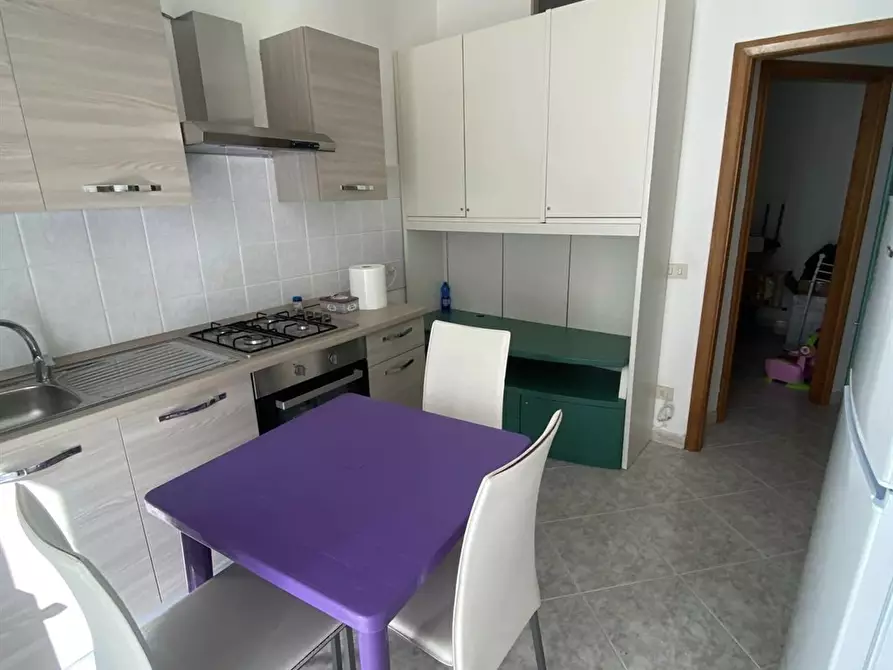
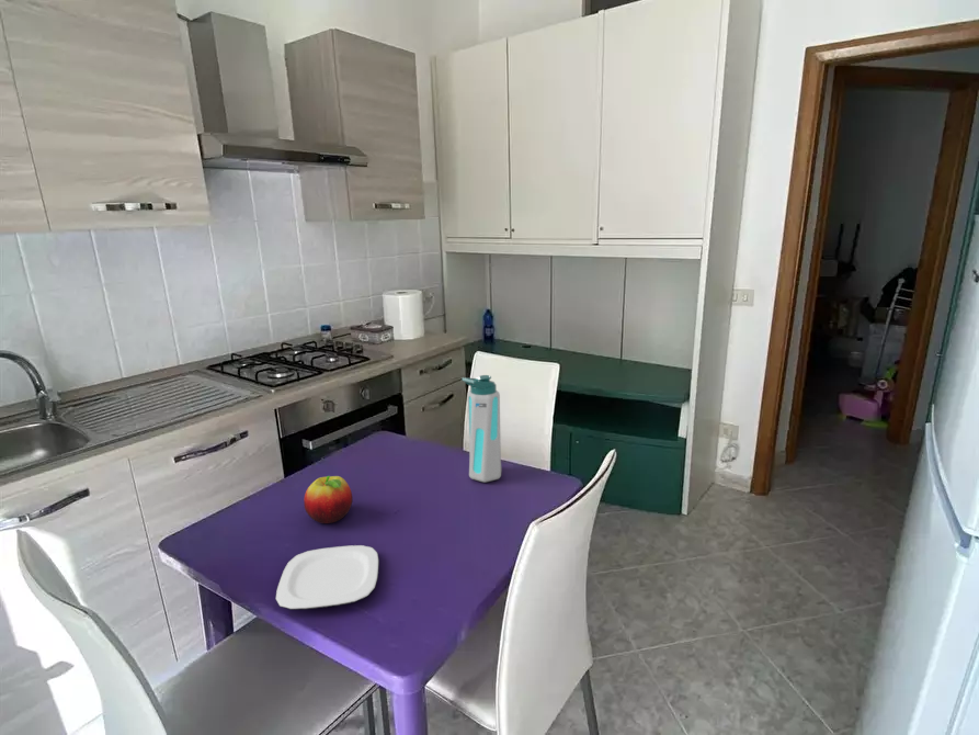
+ fruit (328, 497)
+ water bottle (482, 427)
+ plate (330, 576)
